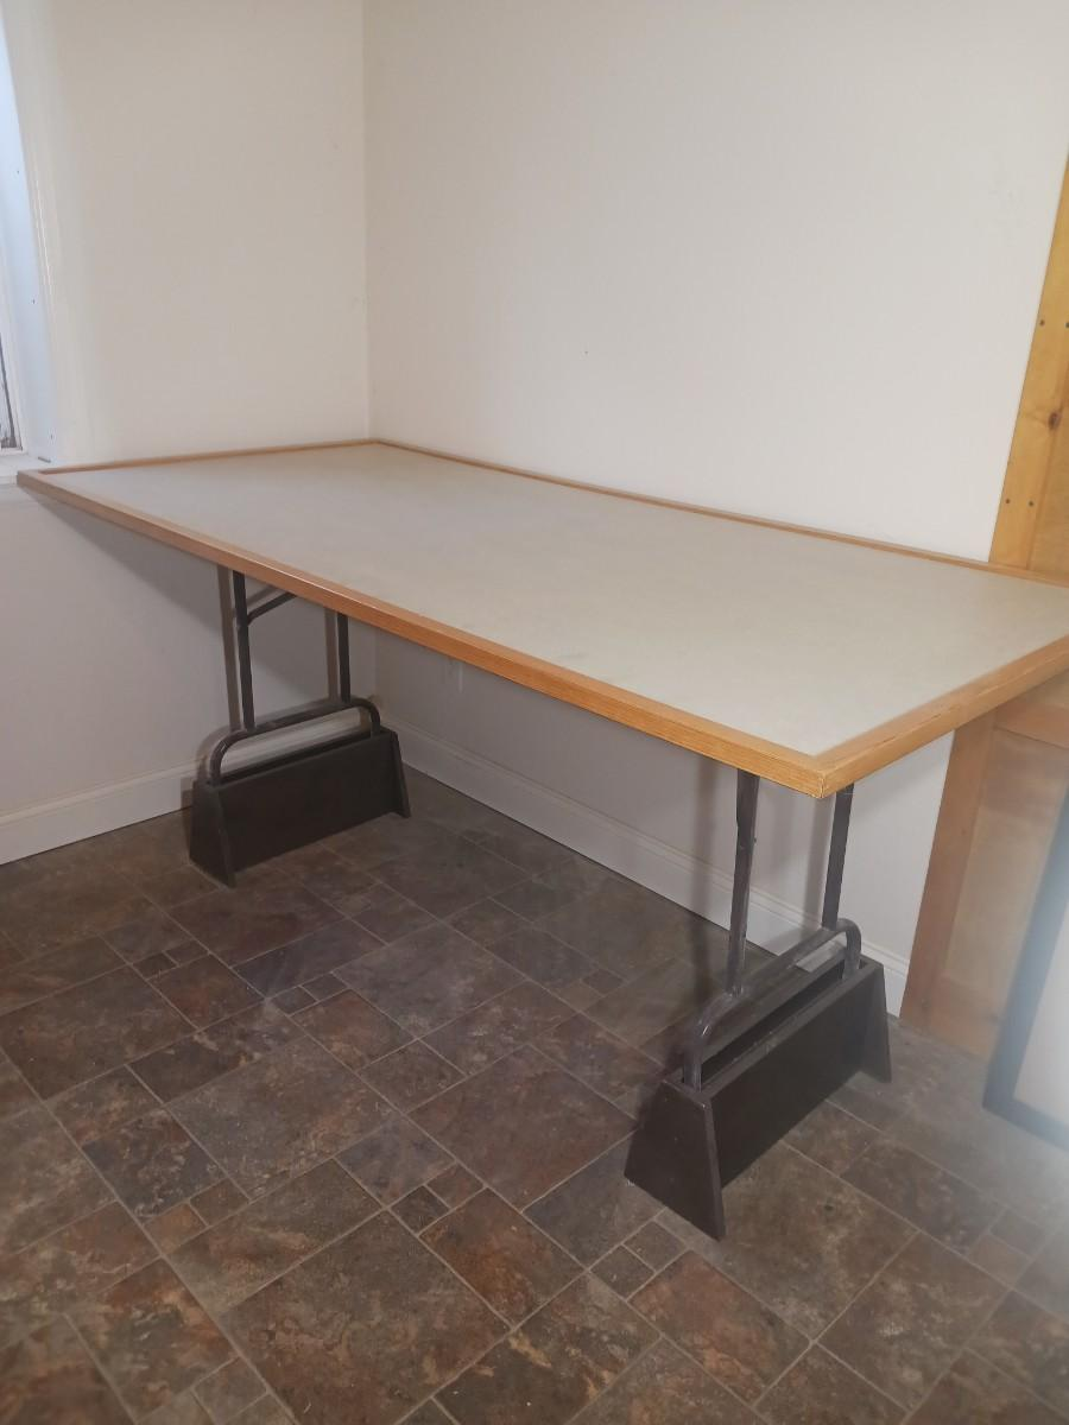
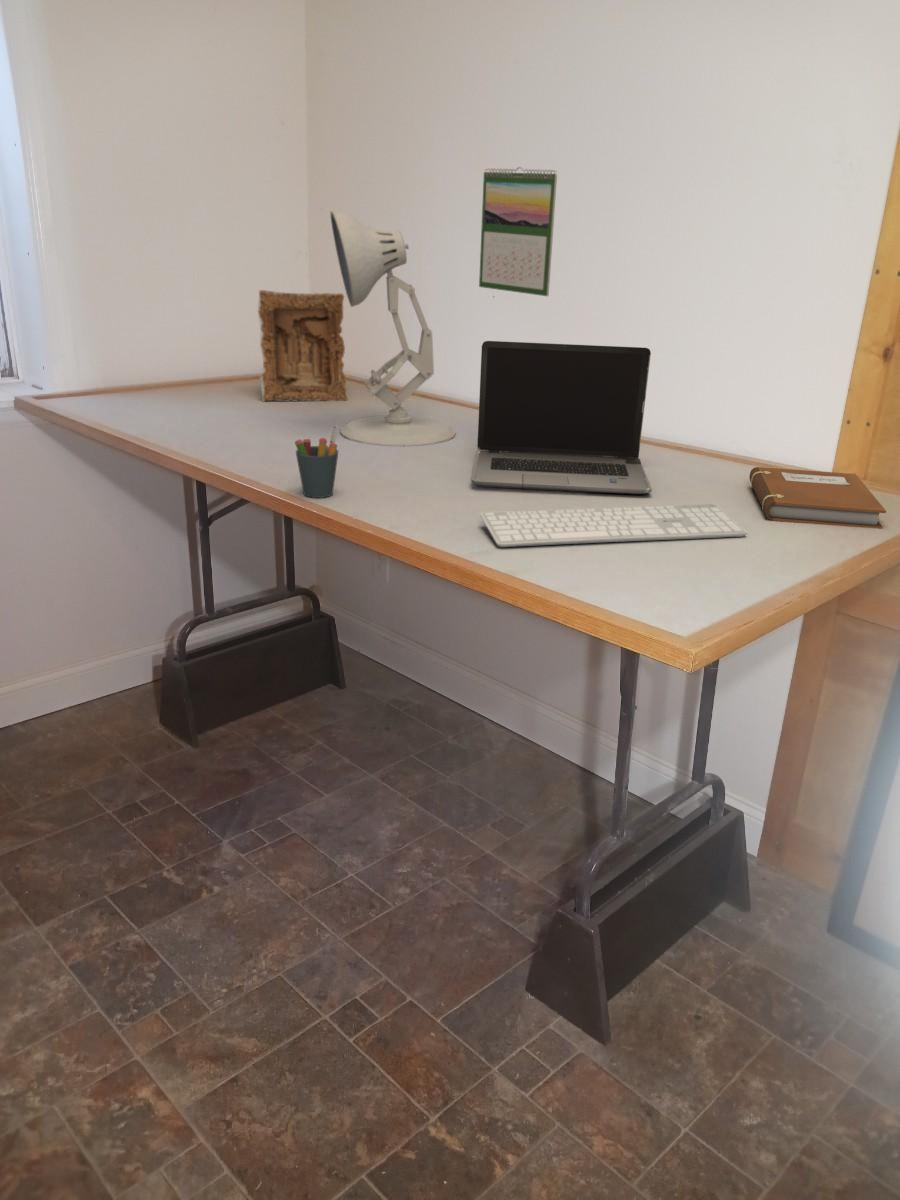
+ picture frame (301, 344)
+ laptop computer (563, 417)
+ keyboard (613, 524)
+ desk lamp (395, 325)
+ notebook (811, 494)
+ calendar (516, 230)
+ pen holder (317, 461)
